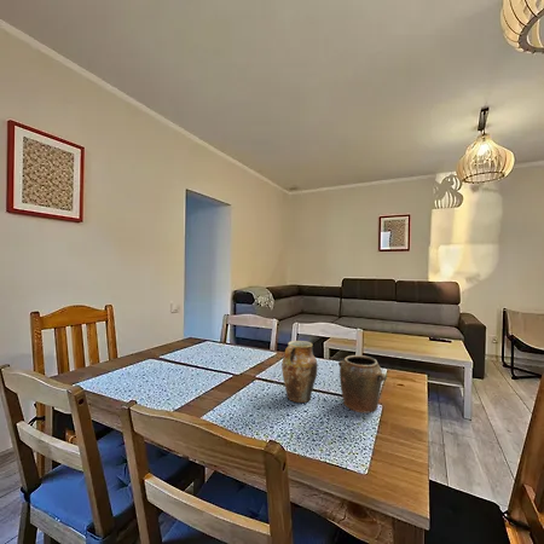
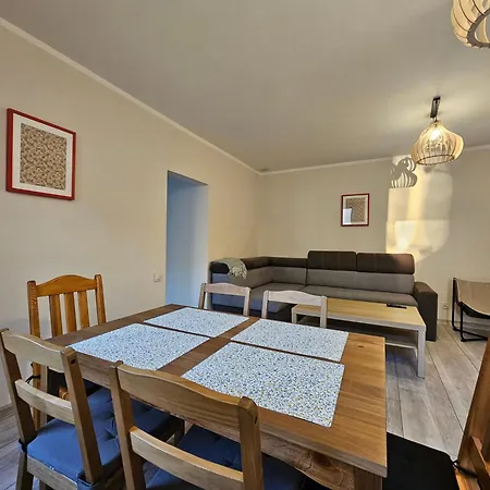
- jar set (340, 374)
